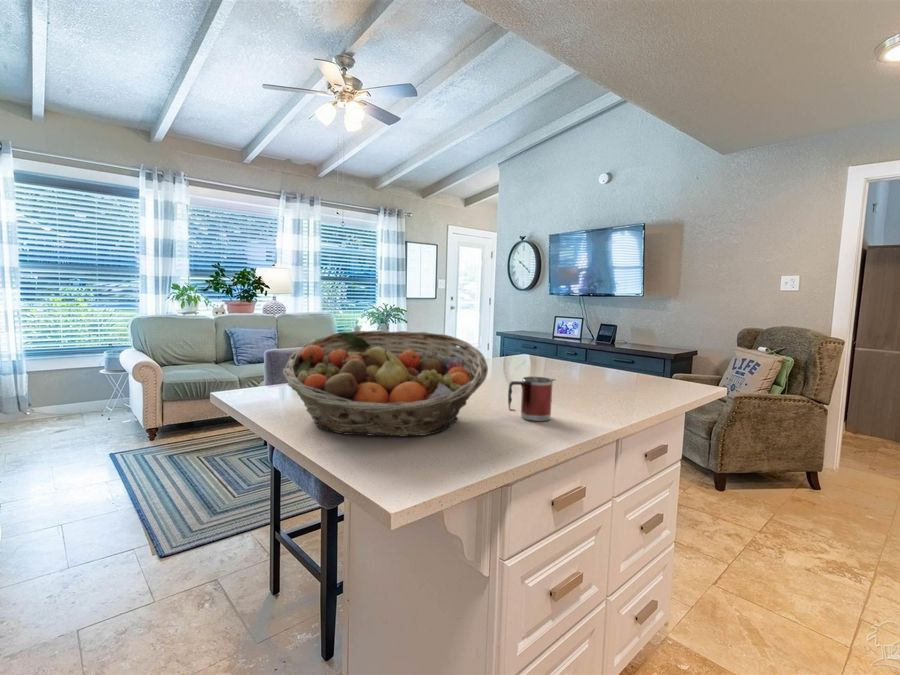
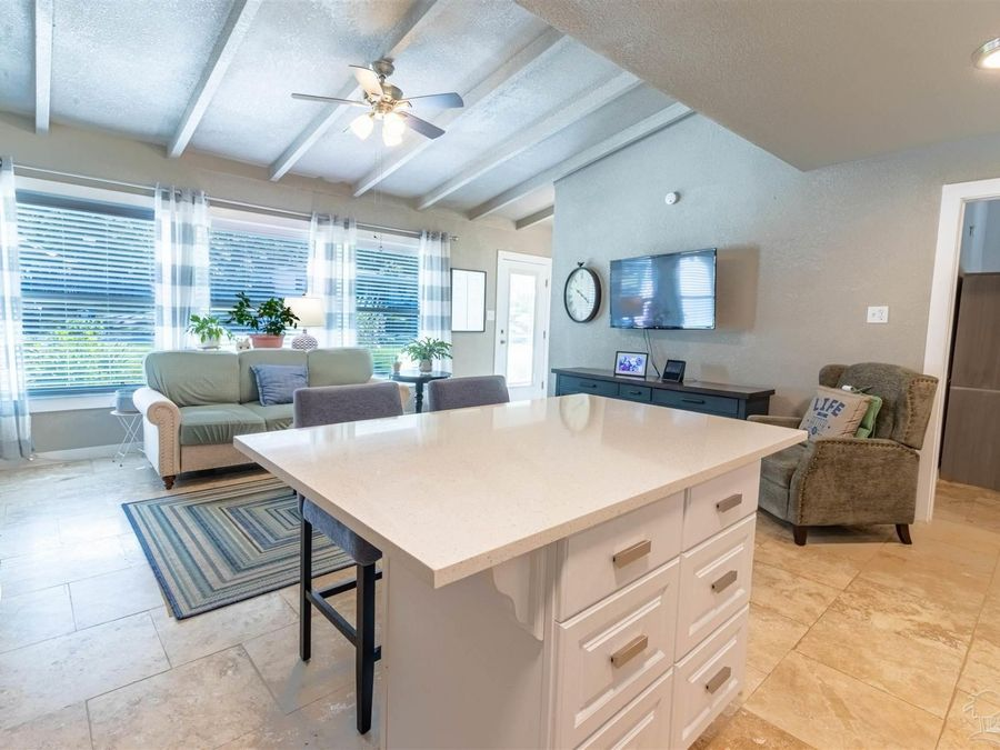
- mug (531, 397)
- fruit basket (387, 377)
